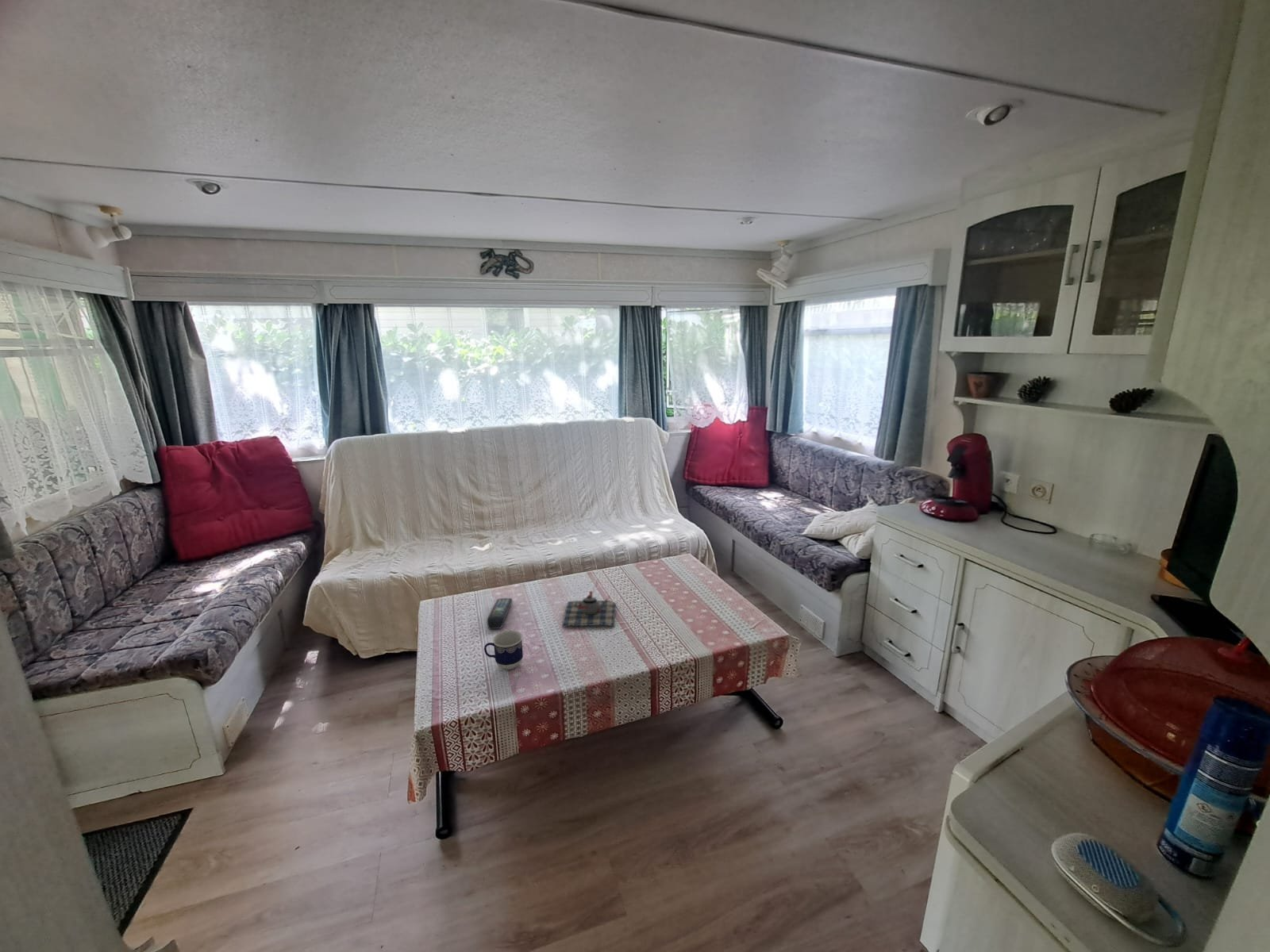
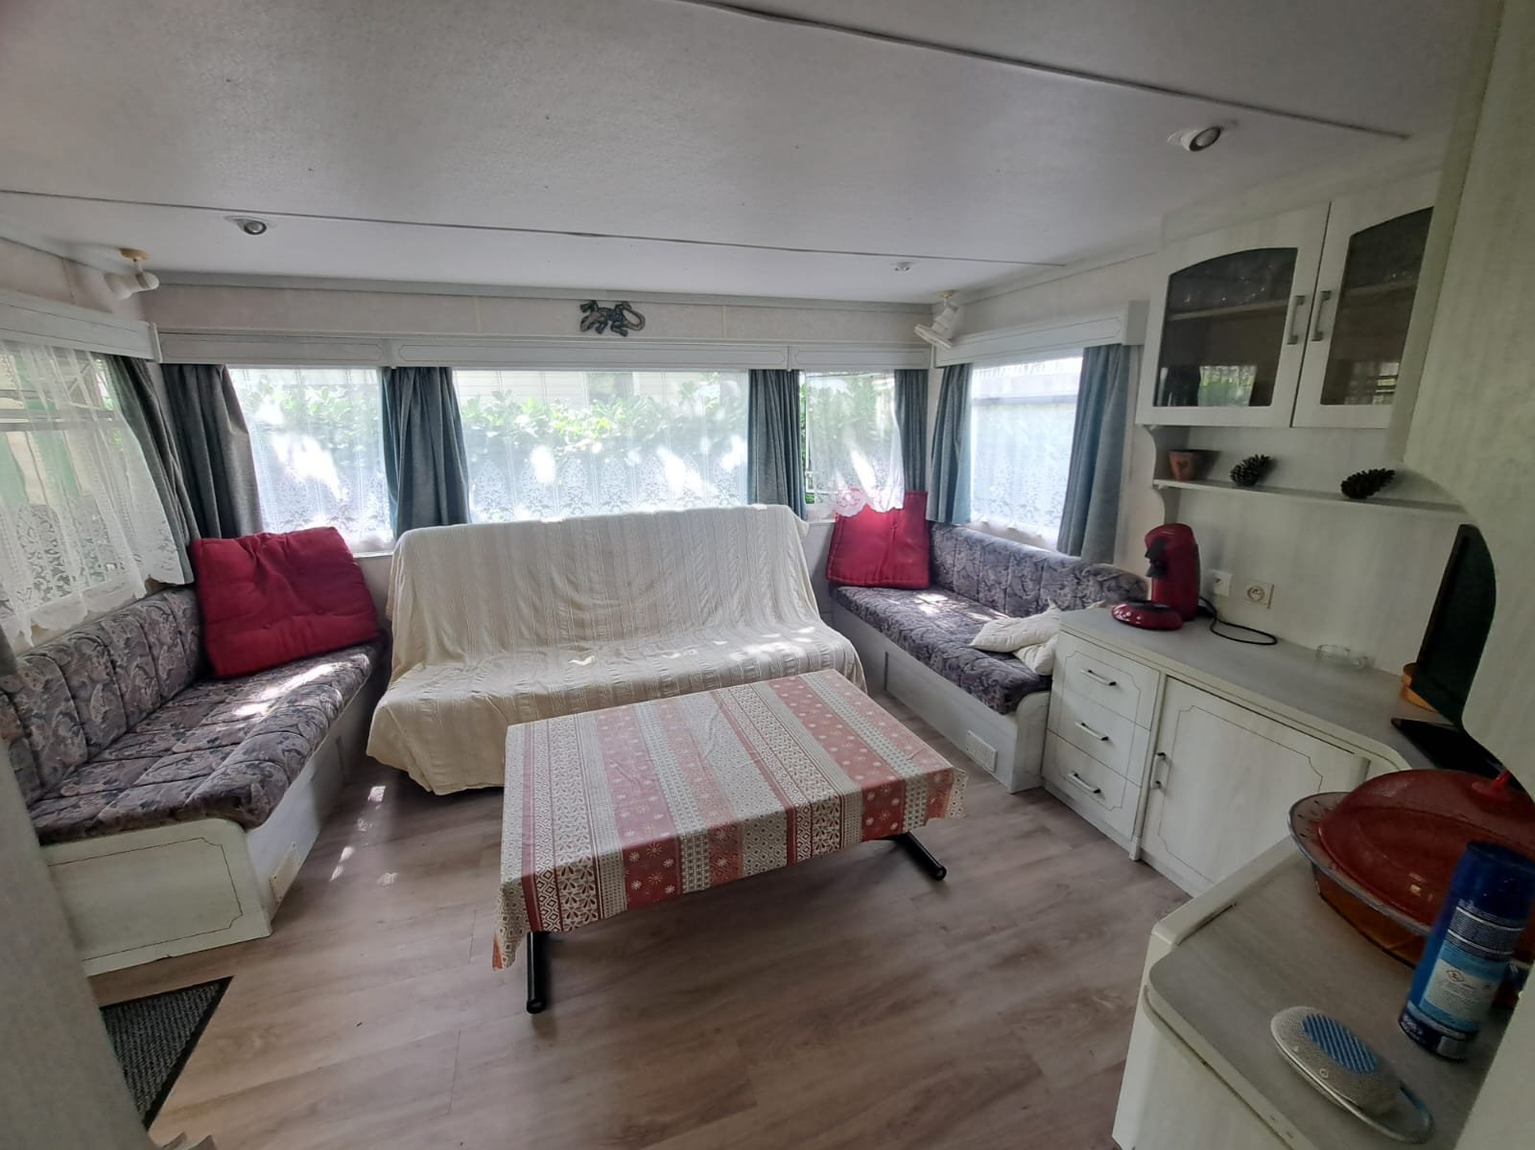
- teapot (590, 605)
- remote control (500, 611)
- cup (504, 652)
